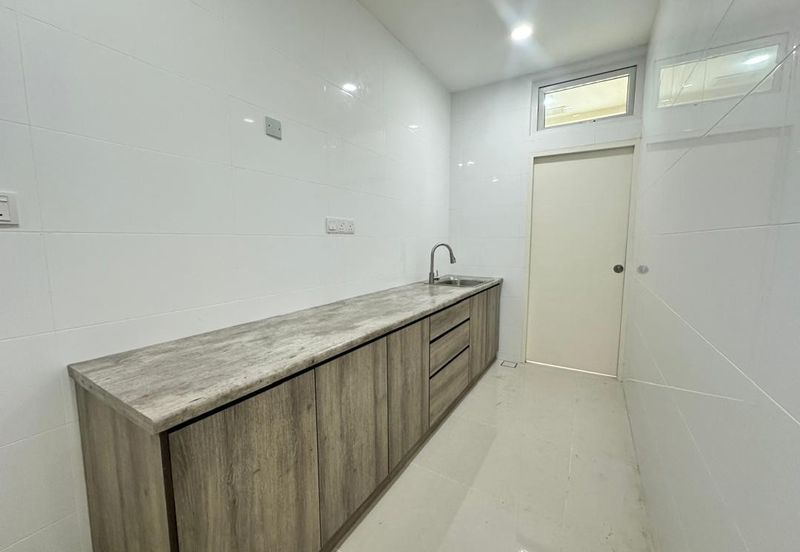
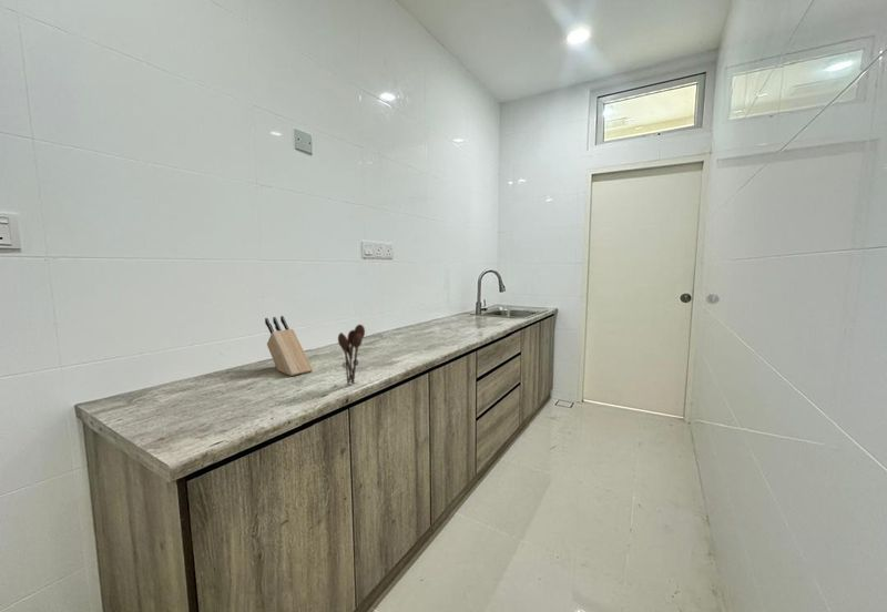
+ utensil holder (351, 354)
+ knife block (286, 343)
